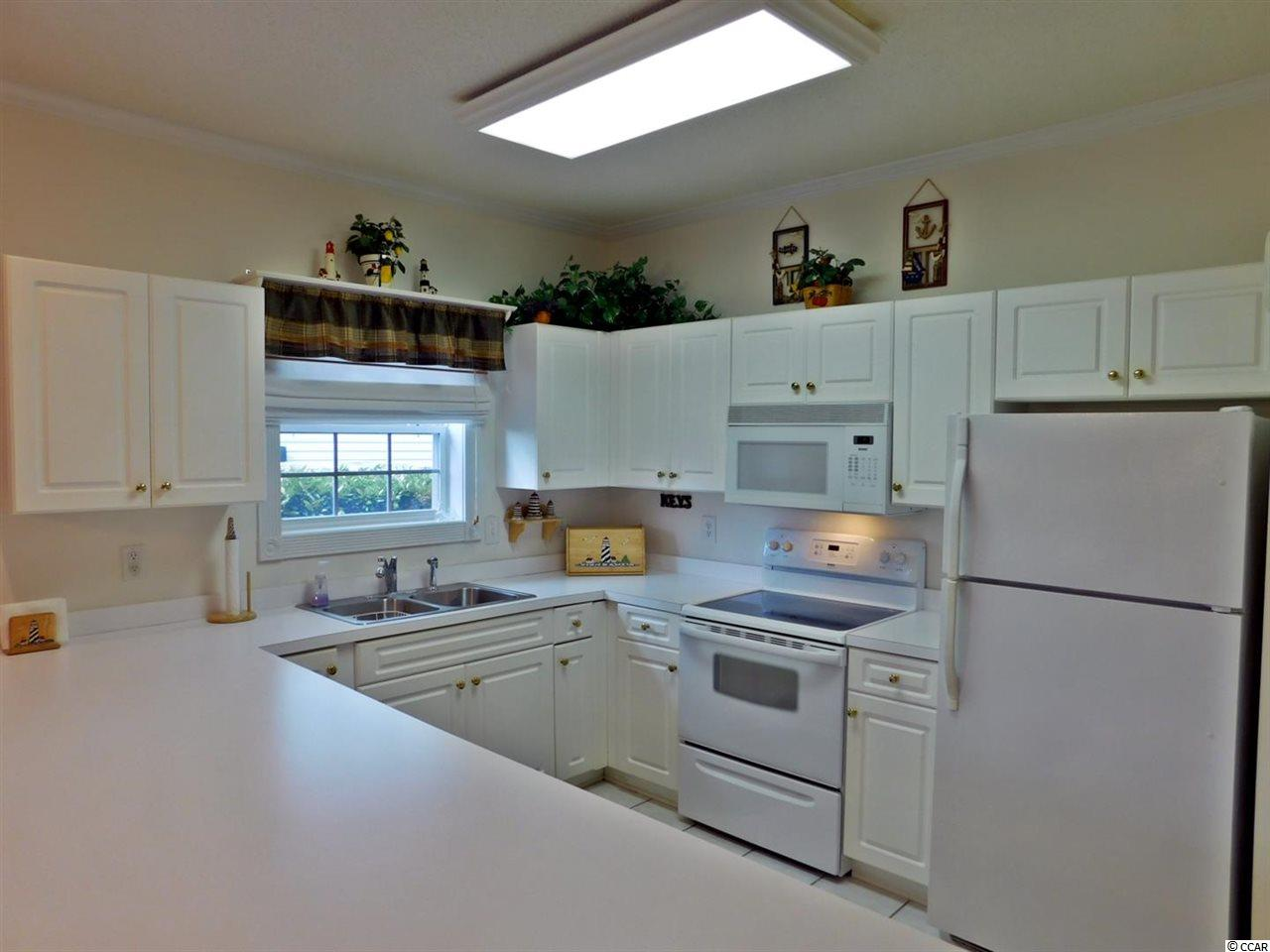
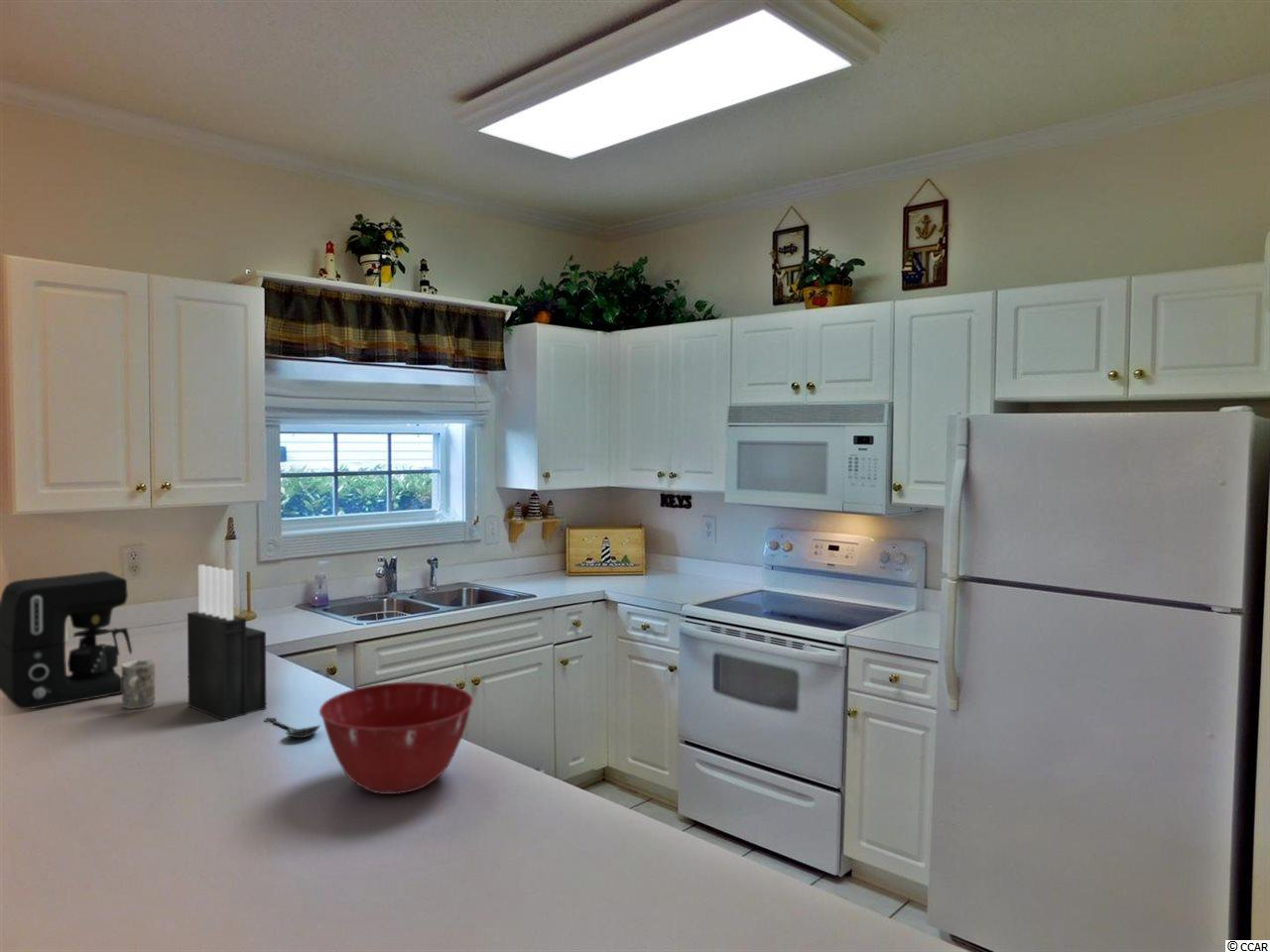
+ knife block (230, 637)
+ coffee maker (73, 636)
+ mug (137, 684)
+ mixing bowl (398, 741)
+ spoon (287, 726)
